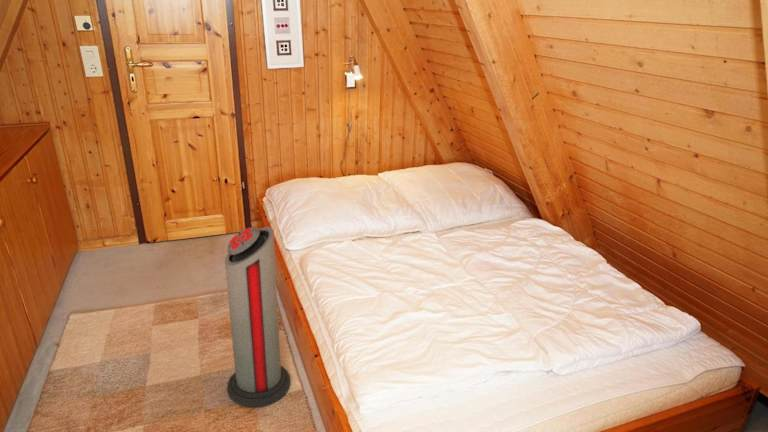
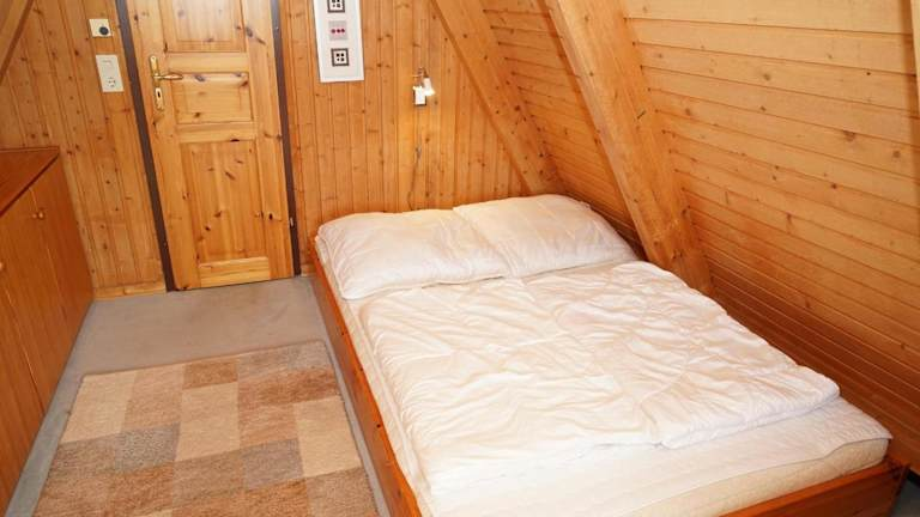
- air purifier (254, 312)
